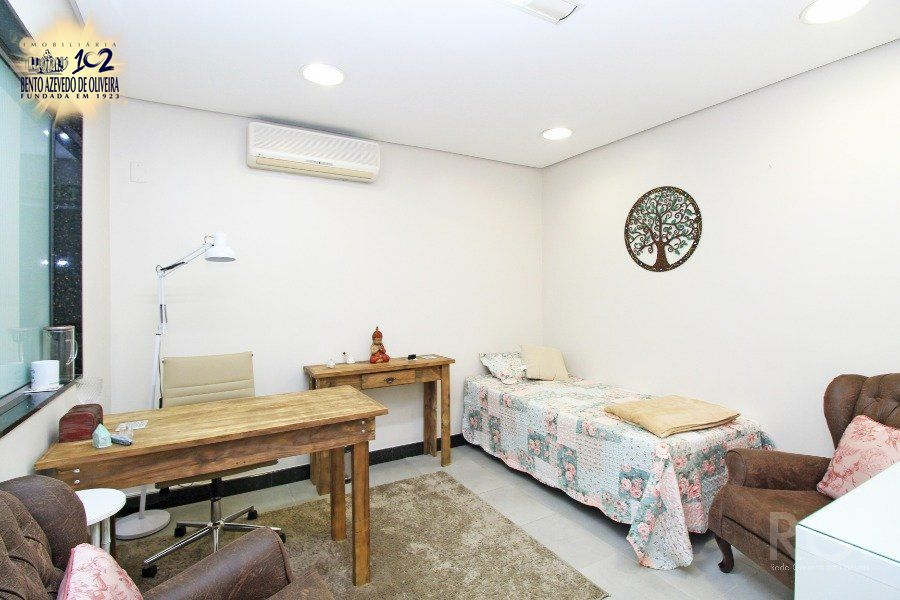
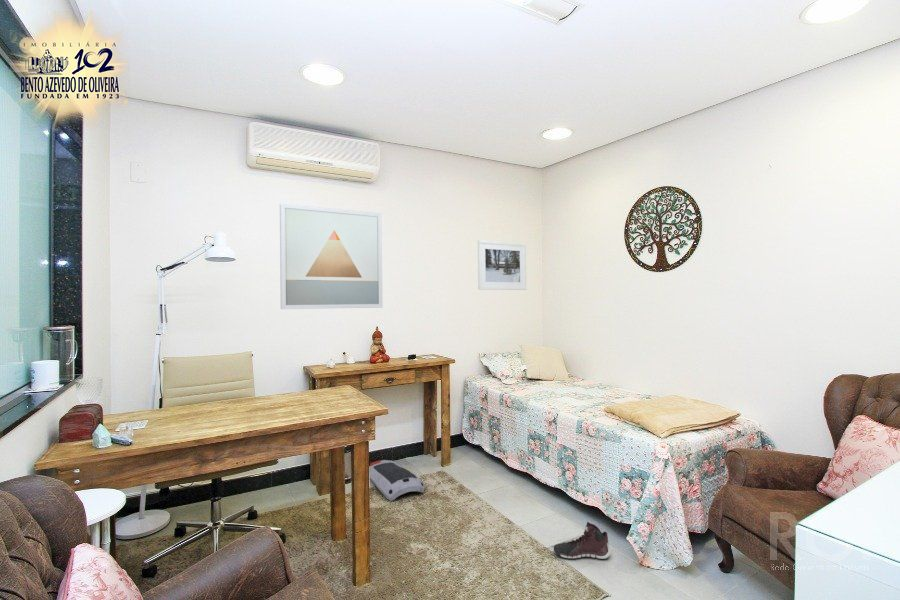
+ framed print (502, 266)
+ air purifier (392, 473)
+ wall art (333, 258)
+ sneaker (581, 538)
